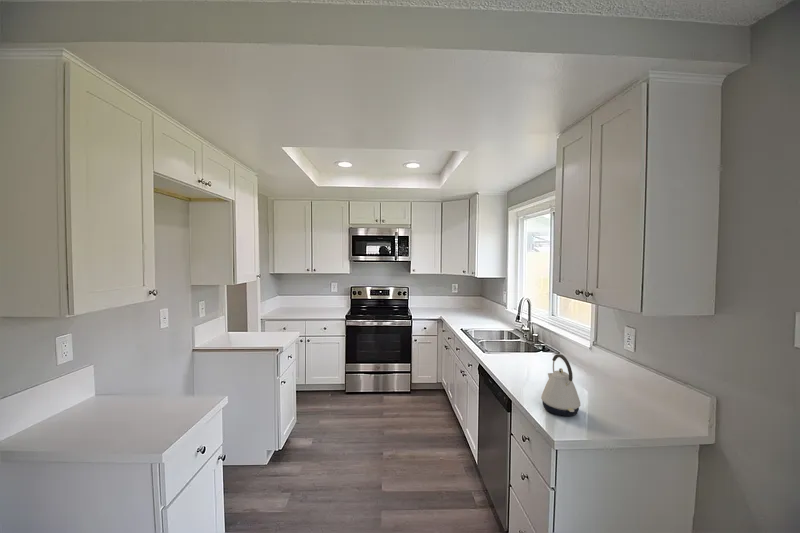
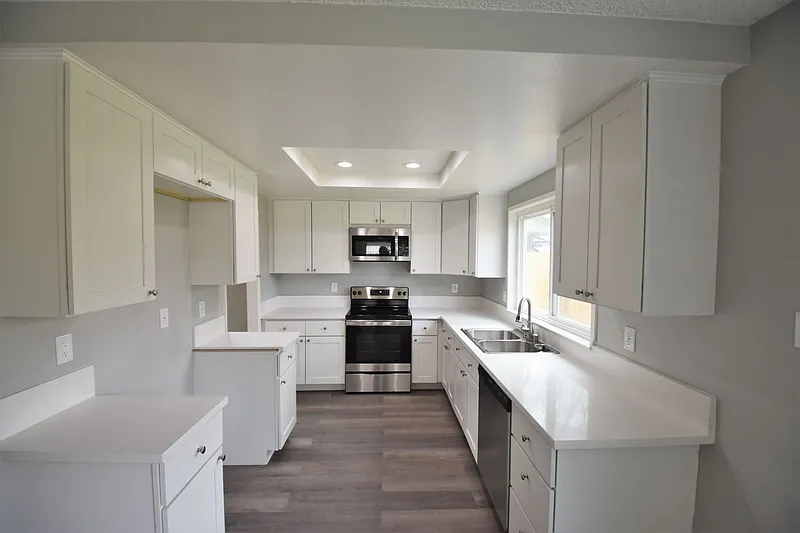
- kettle (560, 381)
